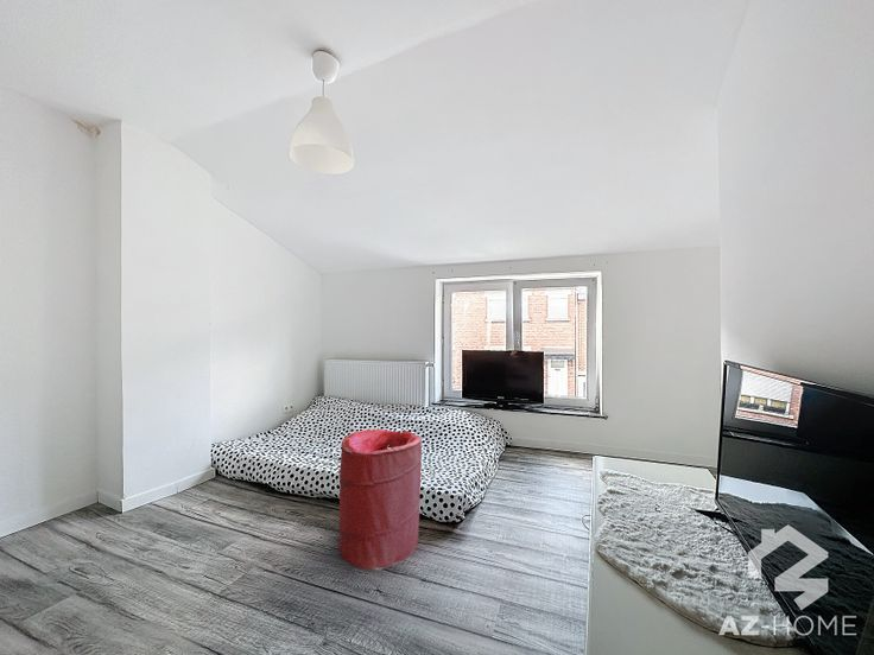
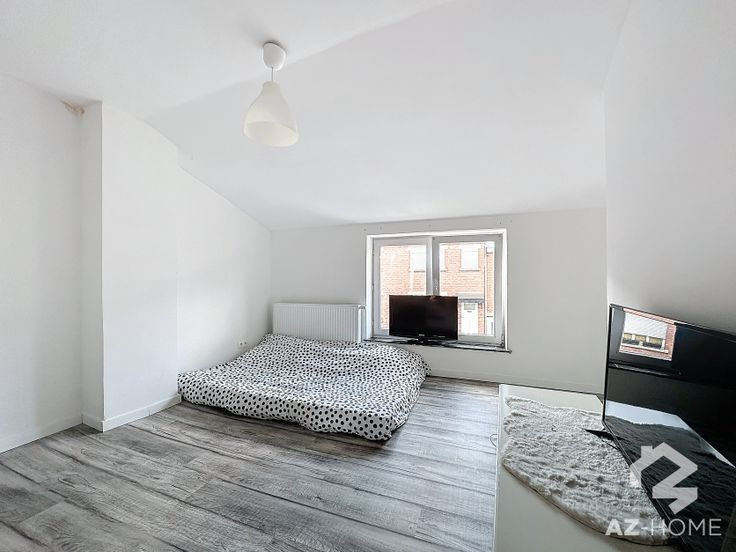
- laundry hamper (381, 488)
